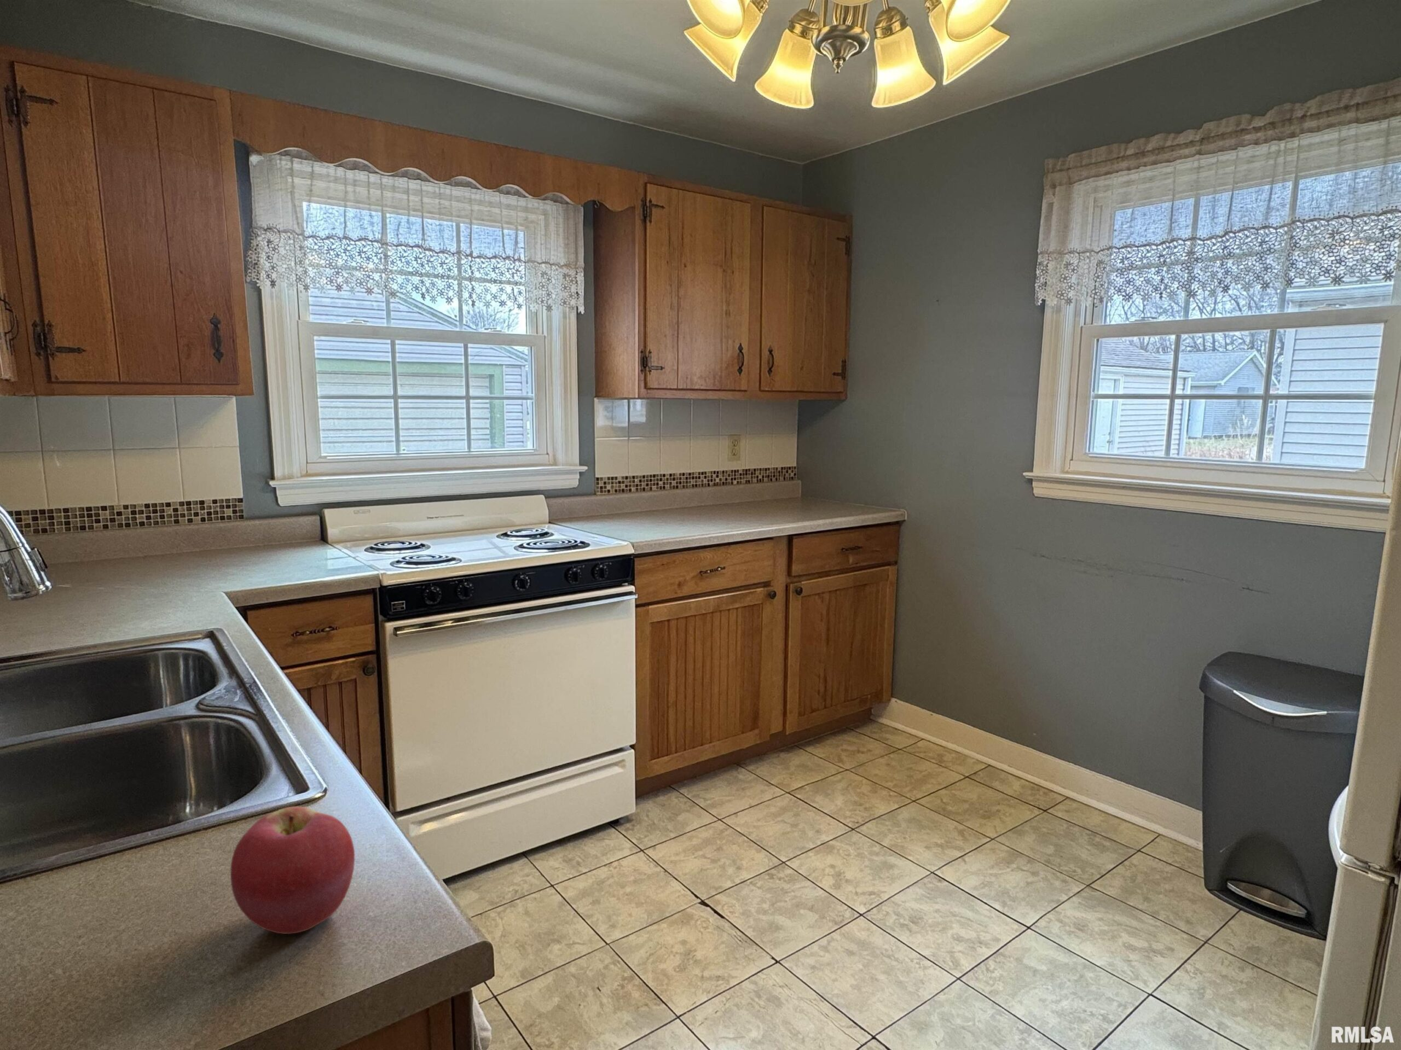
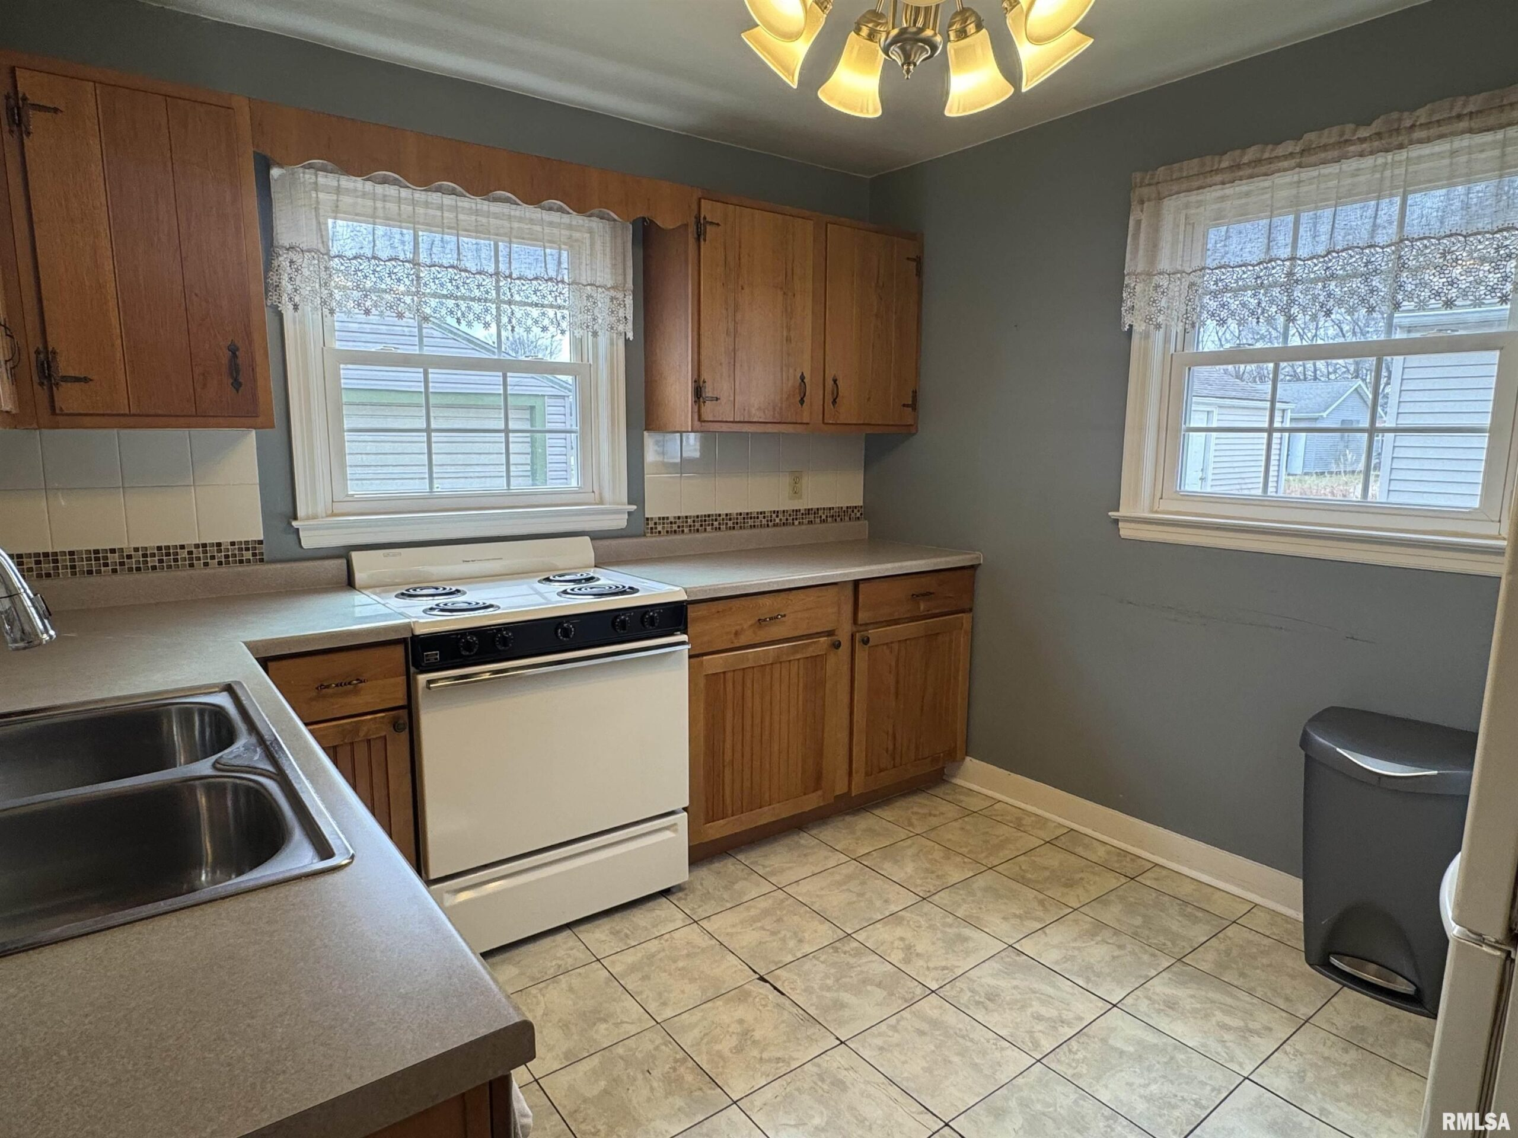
- apple (295, 868)
